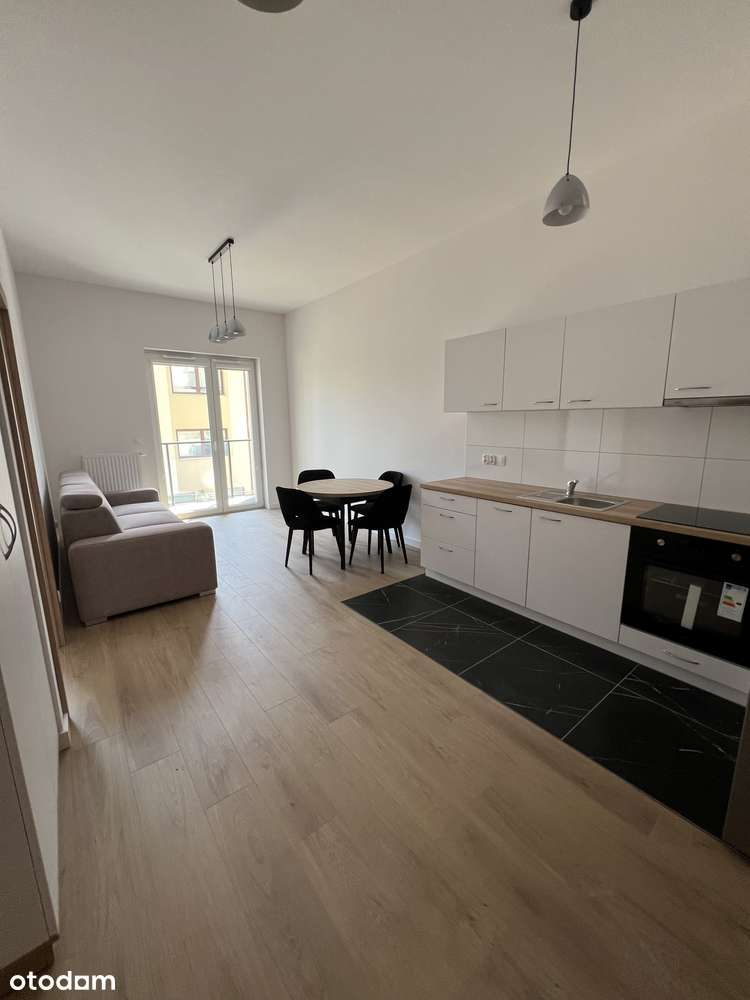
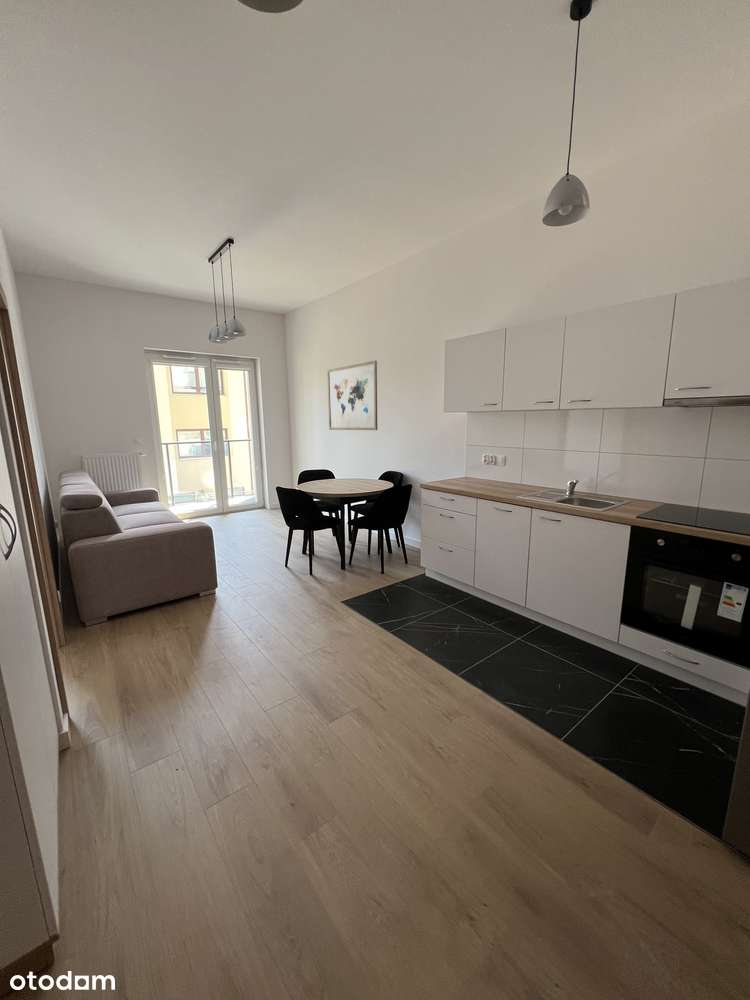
+ wall art (350, 398)
